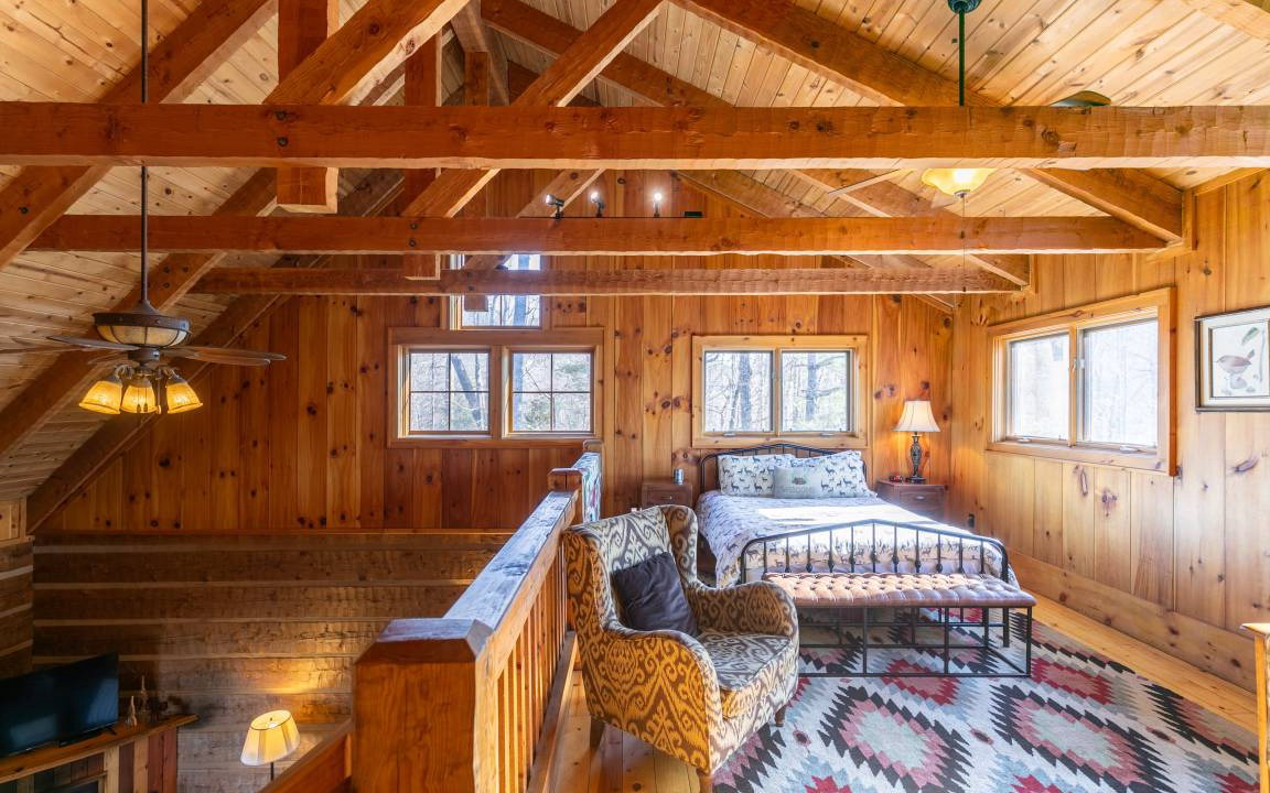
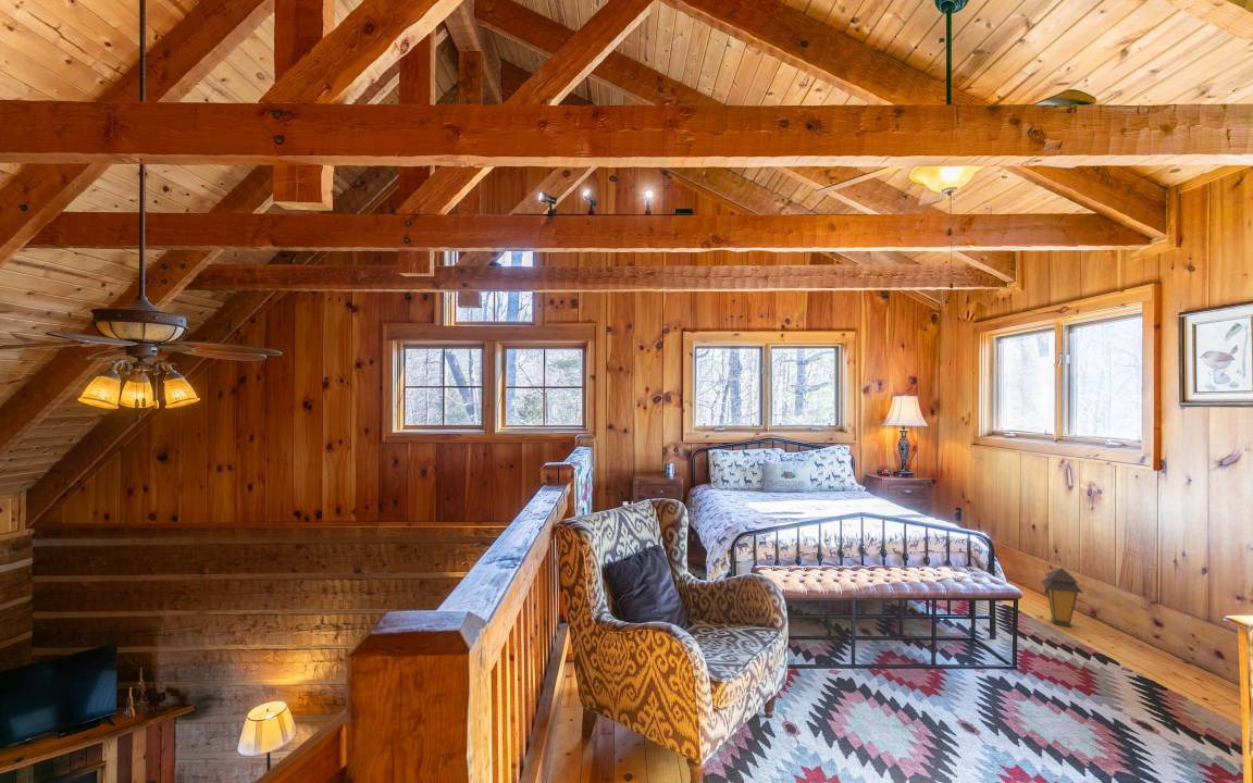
+ lantern (1062, 595)
